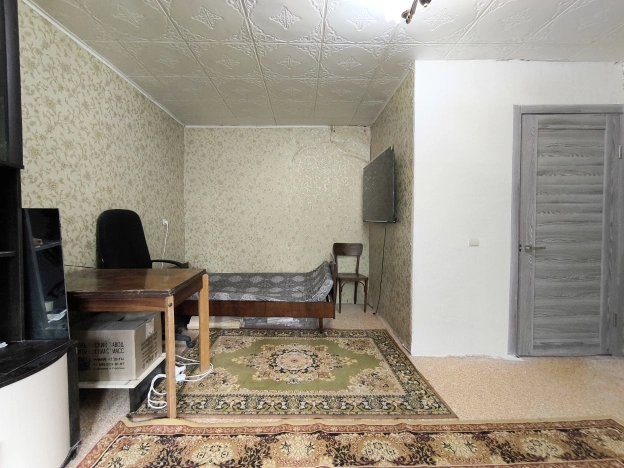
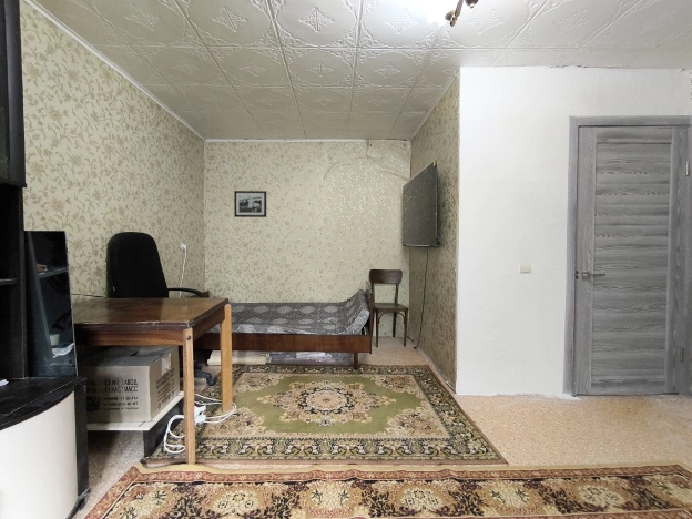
+ picture frame (250, 204)
